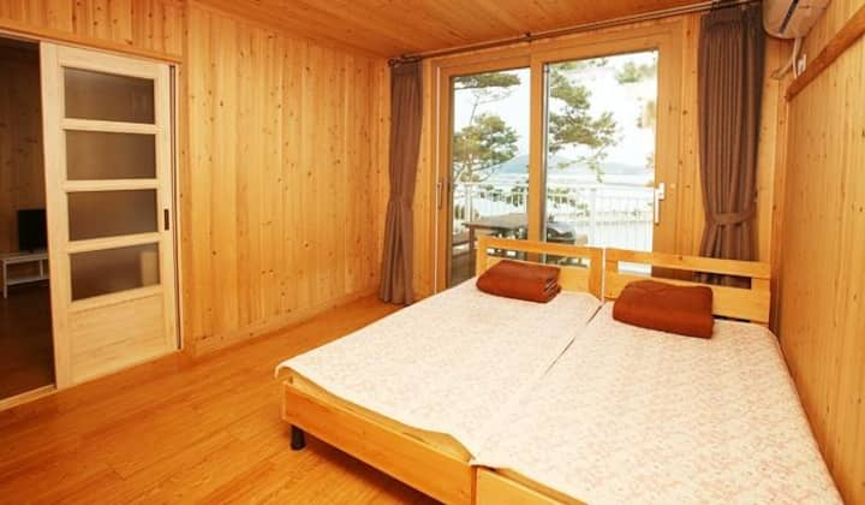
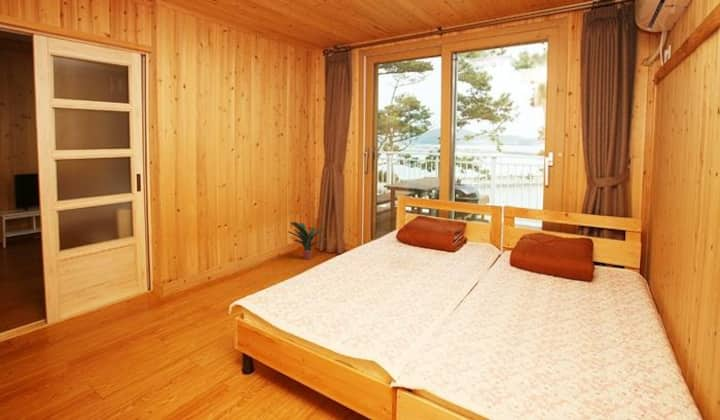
+ potted plant (305, 239)
